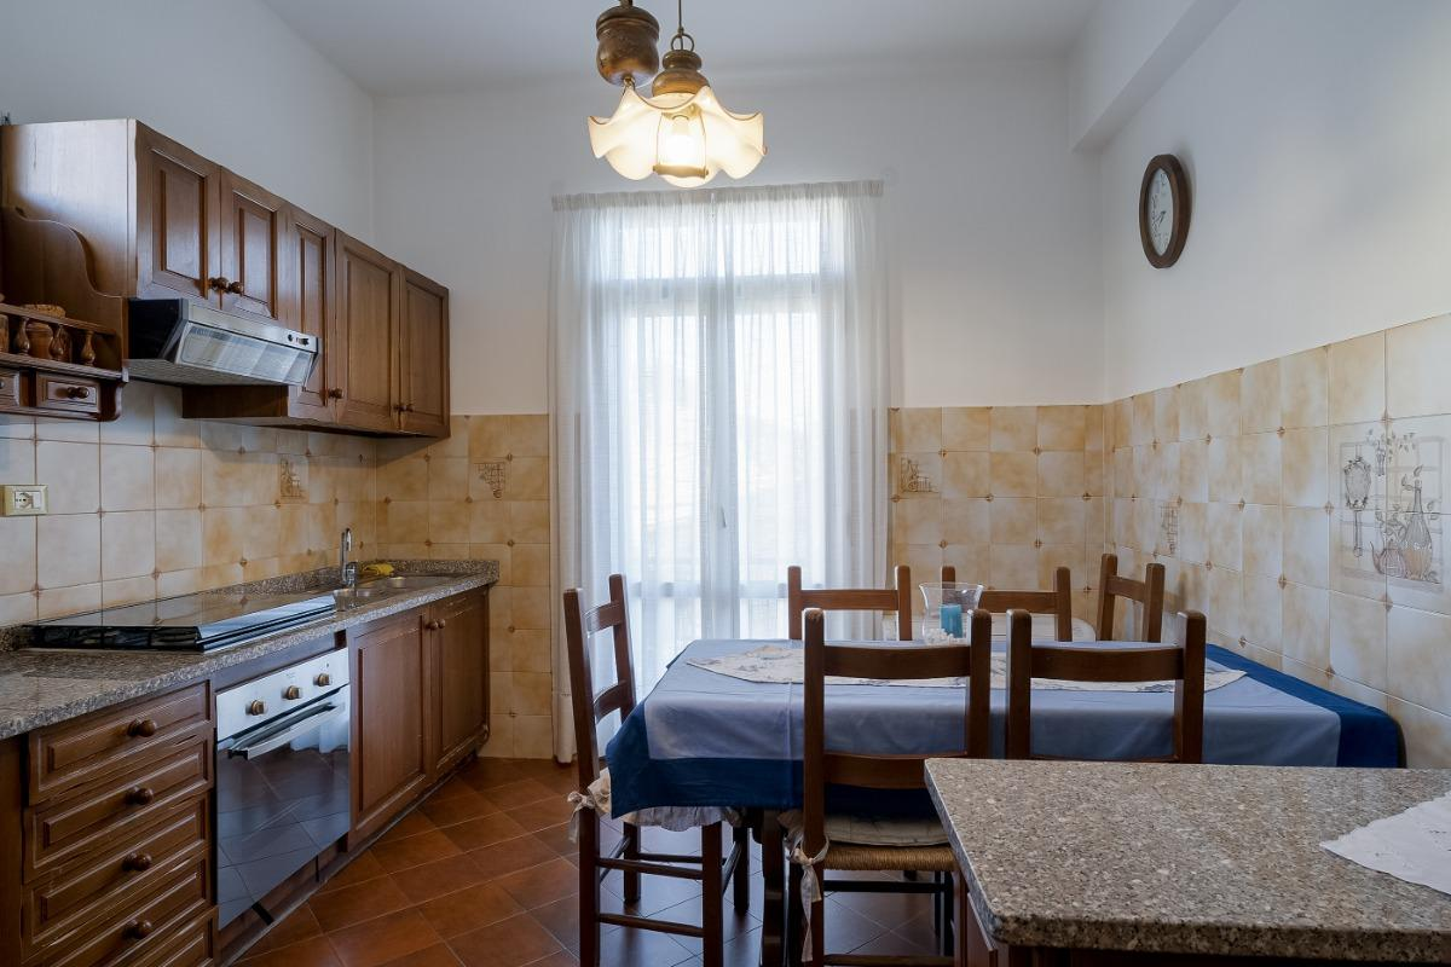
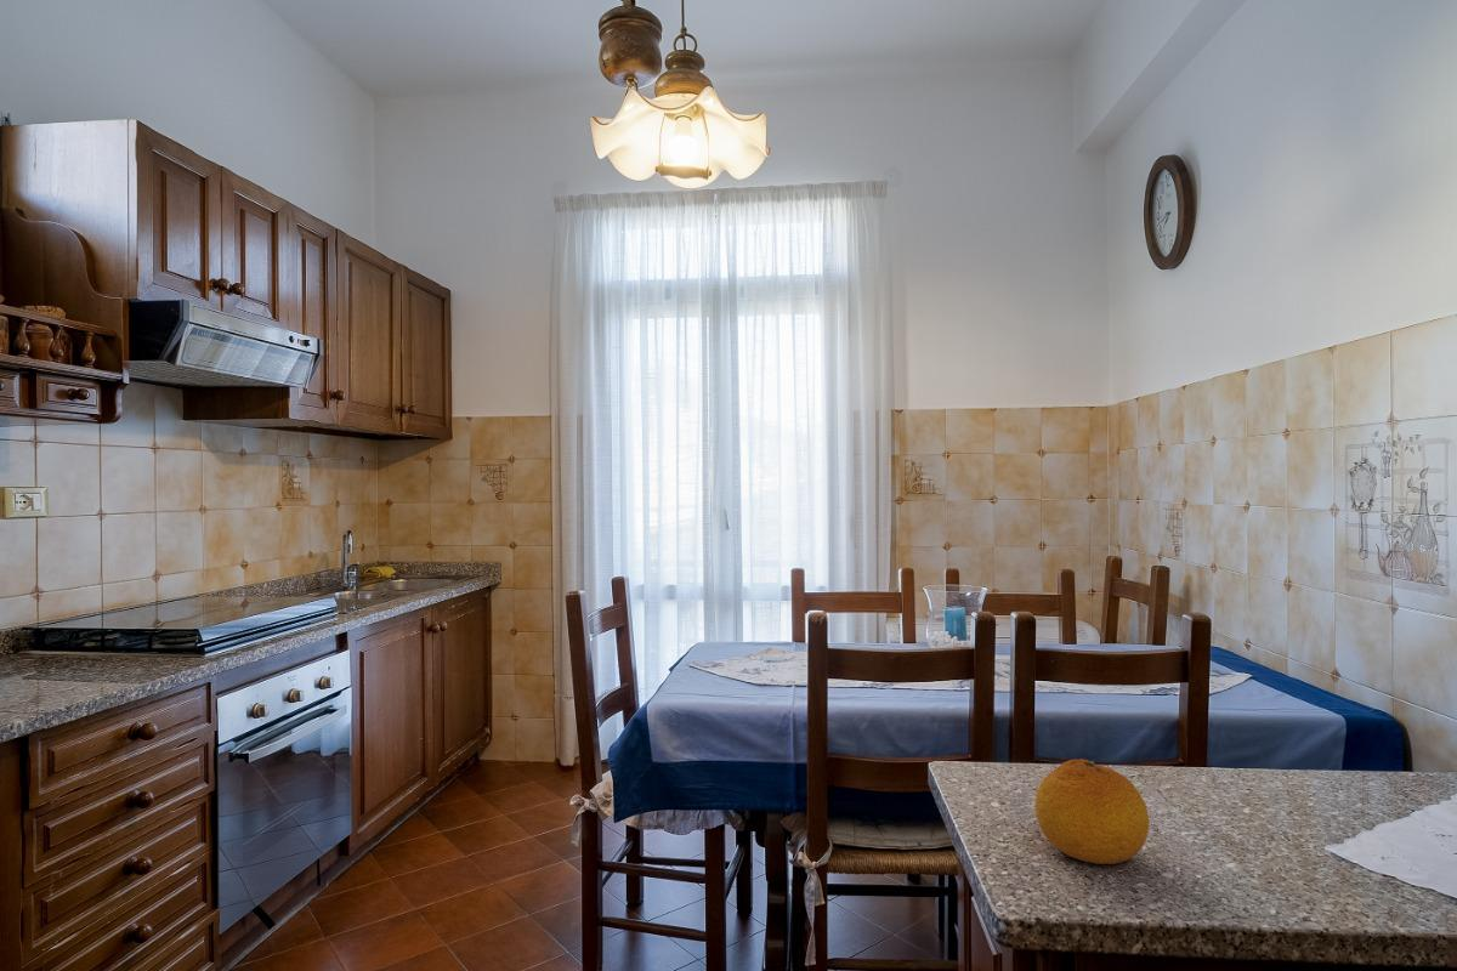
+ fruit (1089, 806)
